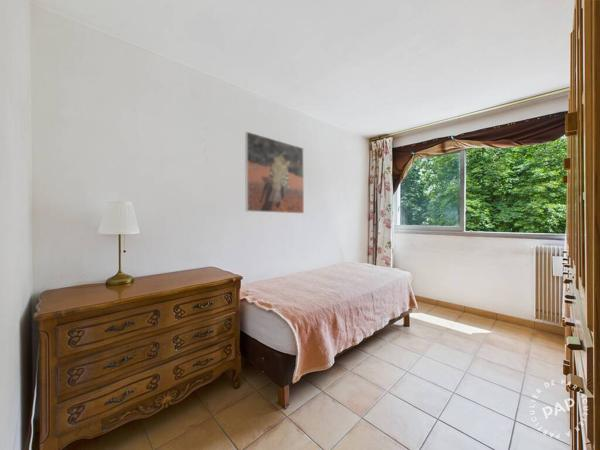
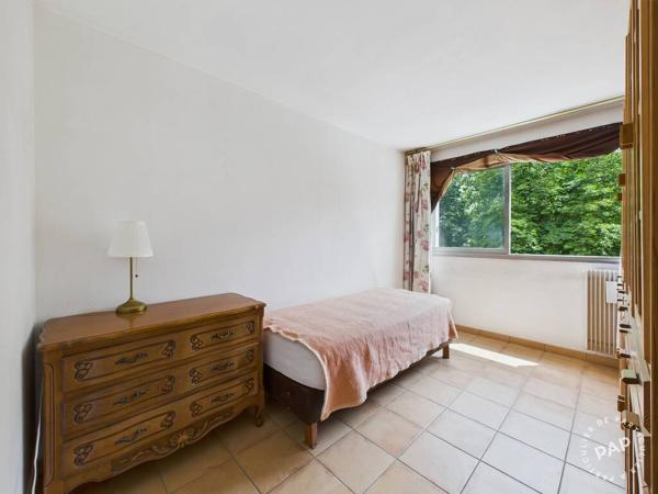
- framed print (277, 176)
